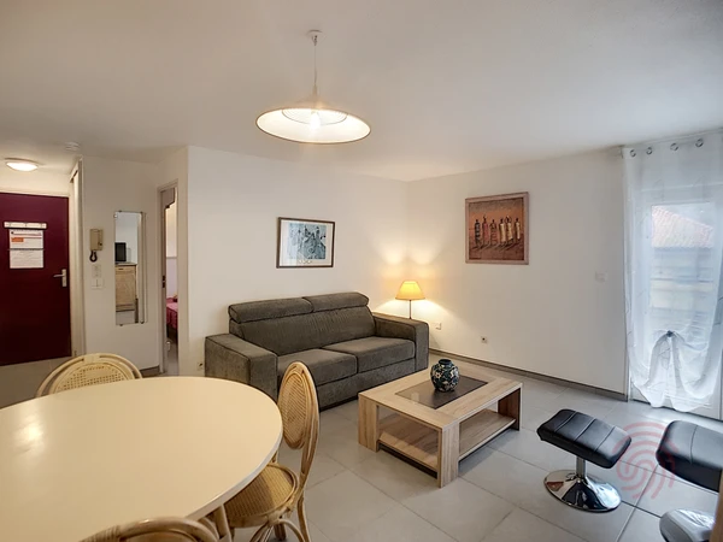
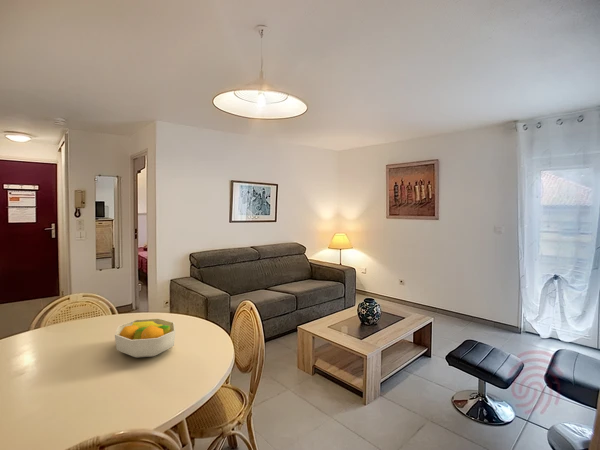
+ fruit bowl (146, 333)
